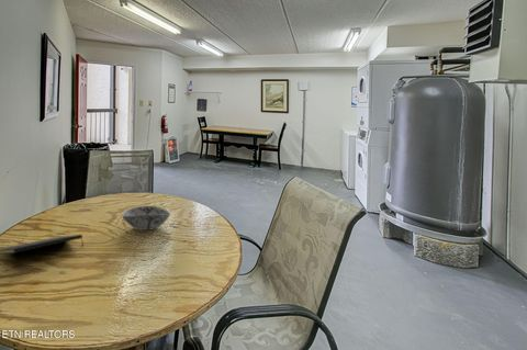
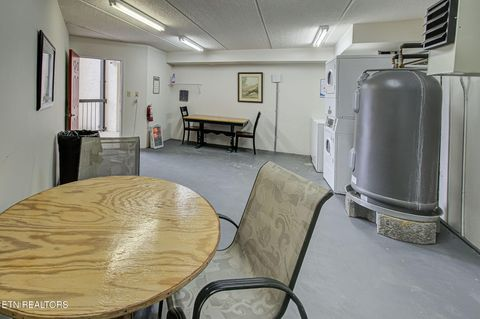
- decorative bowl (146, 218)
- notepad (37, 244)
